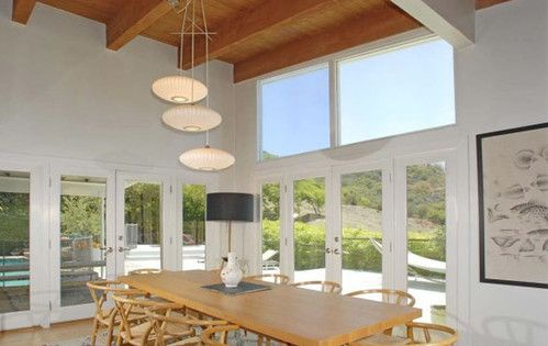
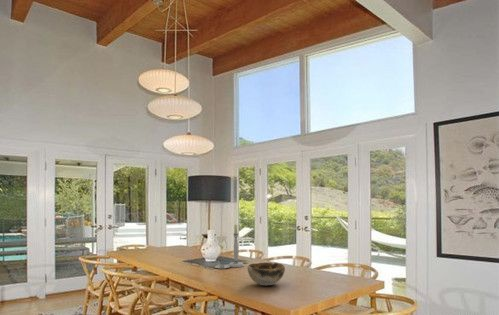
+ decorative bowl (266, 275)
+ candlestick (234, 245)
